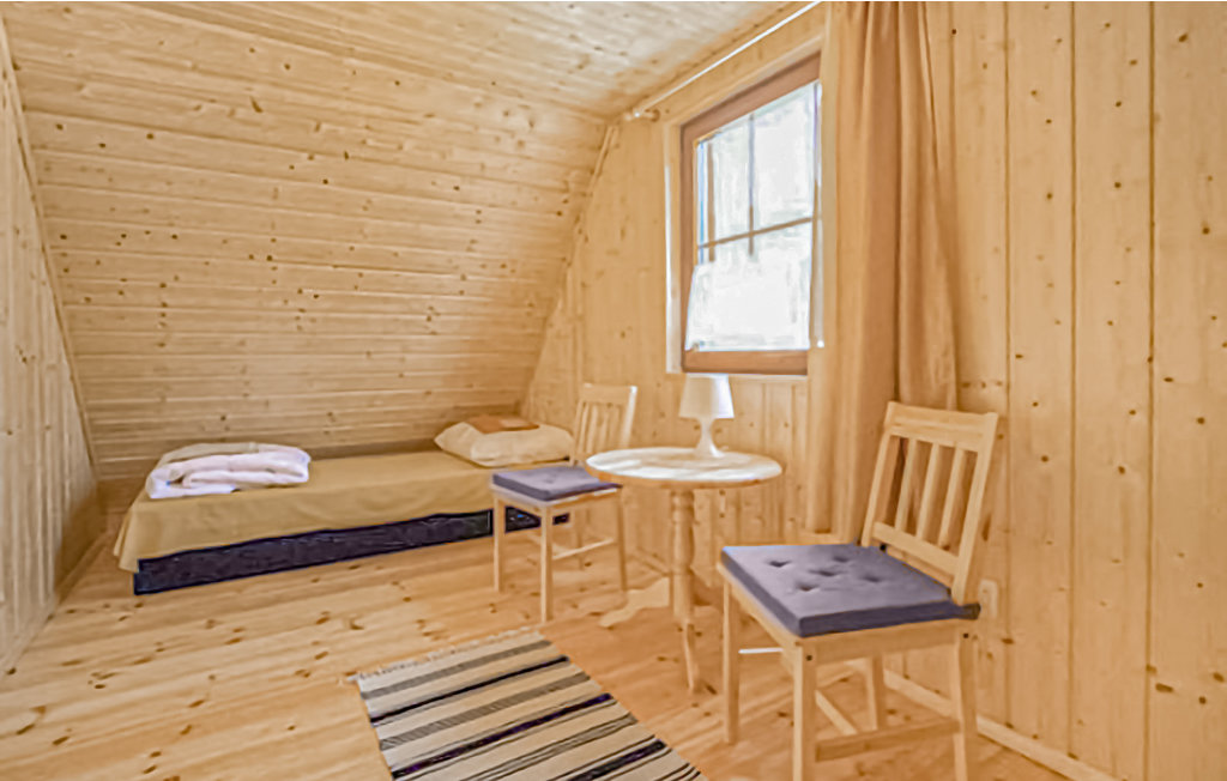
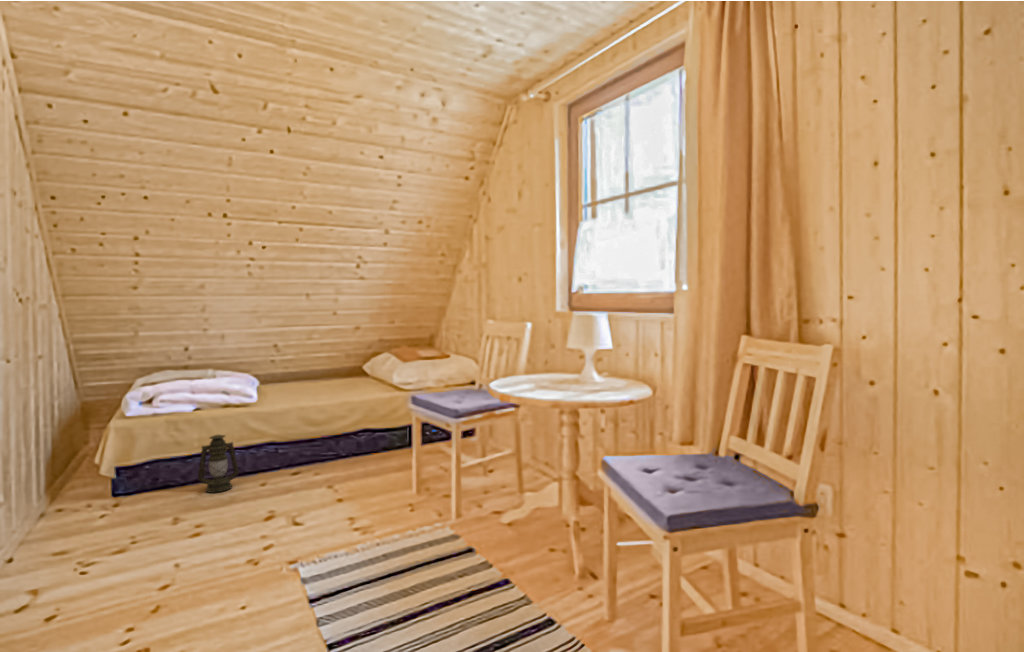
+ lantern (218, 461)
